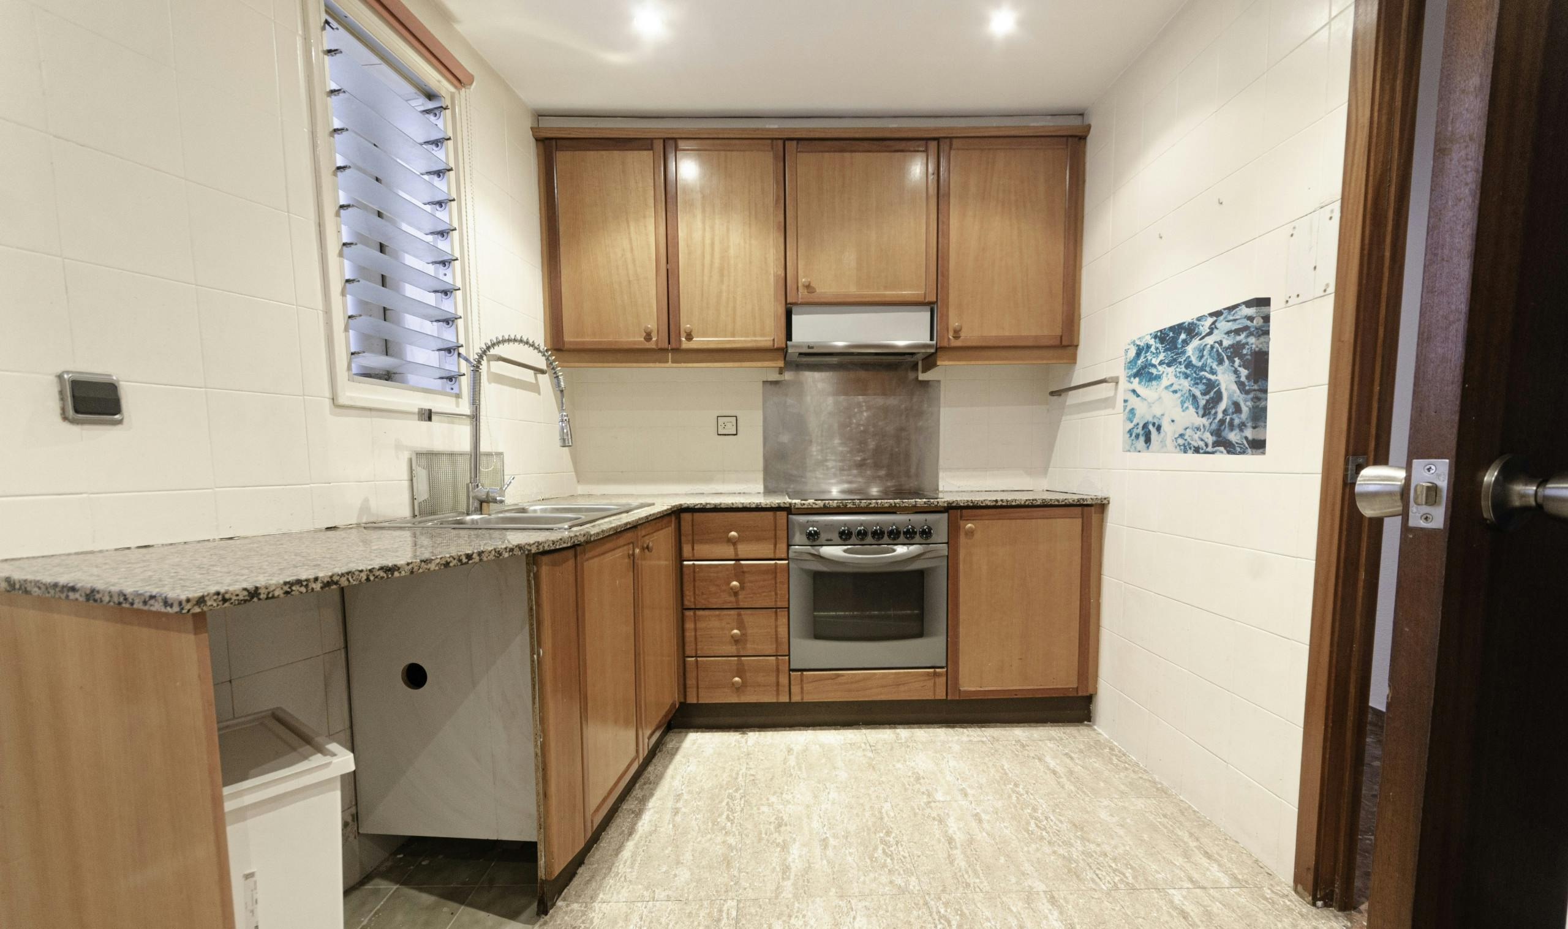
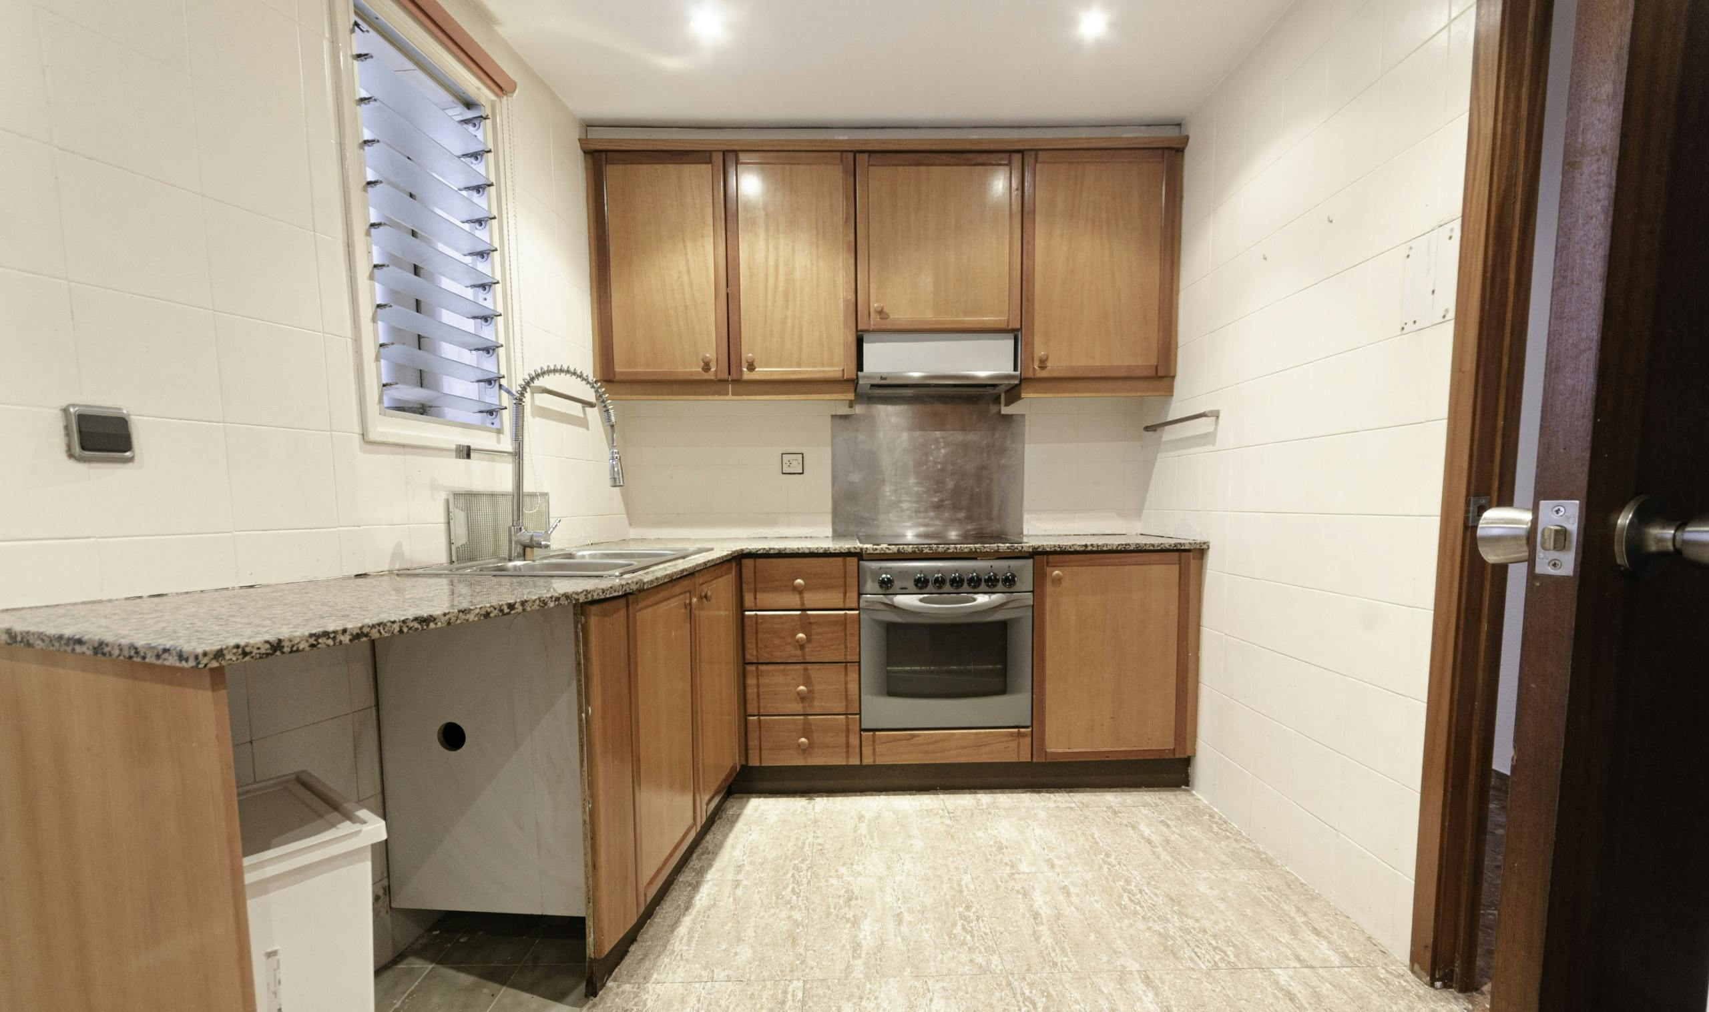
- wall art (1183, 388)
